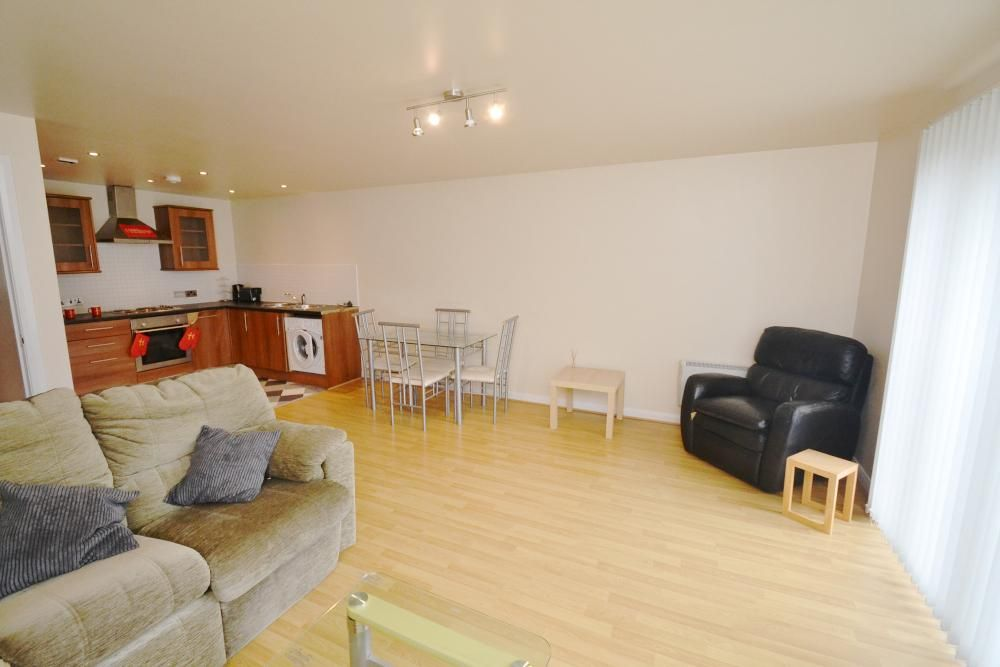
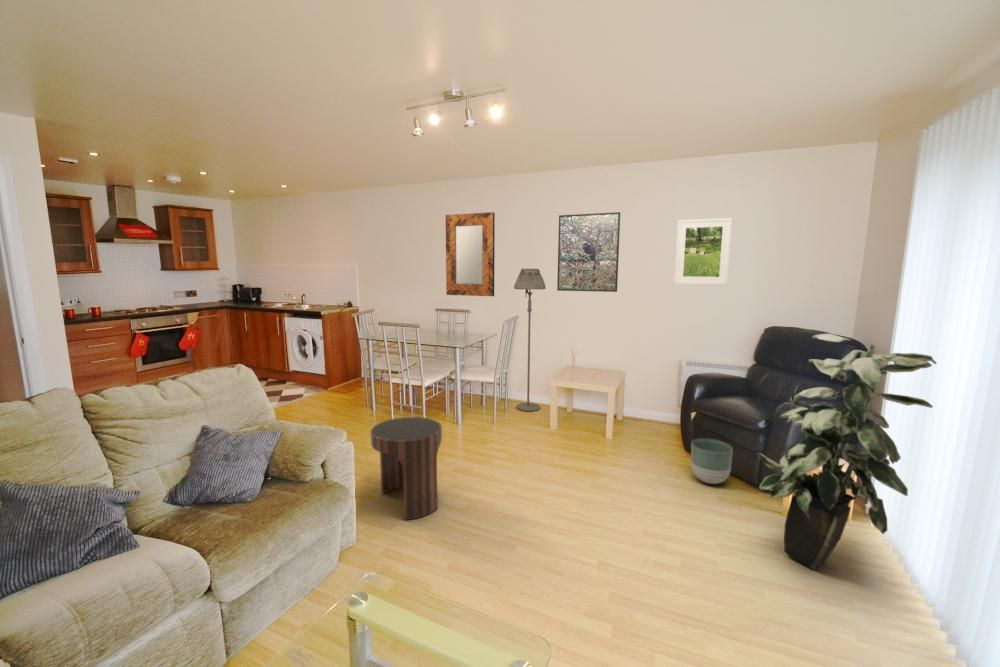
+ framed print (587, 252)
+ home mirror (469, 255)
+ side table (407, 464)
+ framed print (702, 252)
+ planter (710, 463)
+ floor lamp (528, 339)
+ indoor plant (833, 452)
